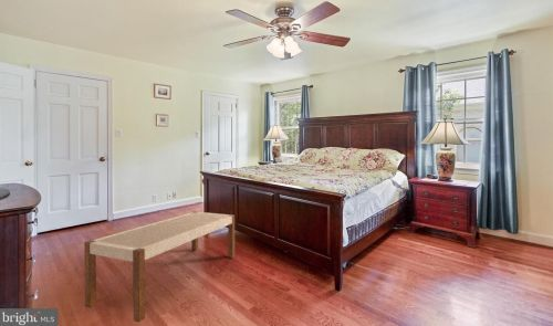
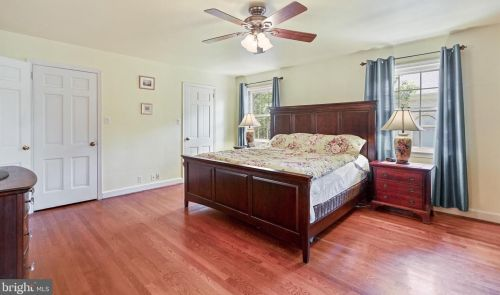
- bench (173, 248)
